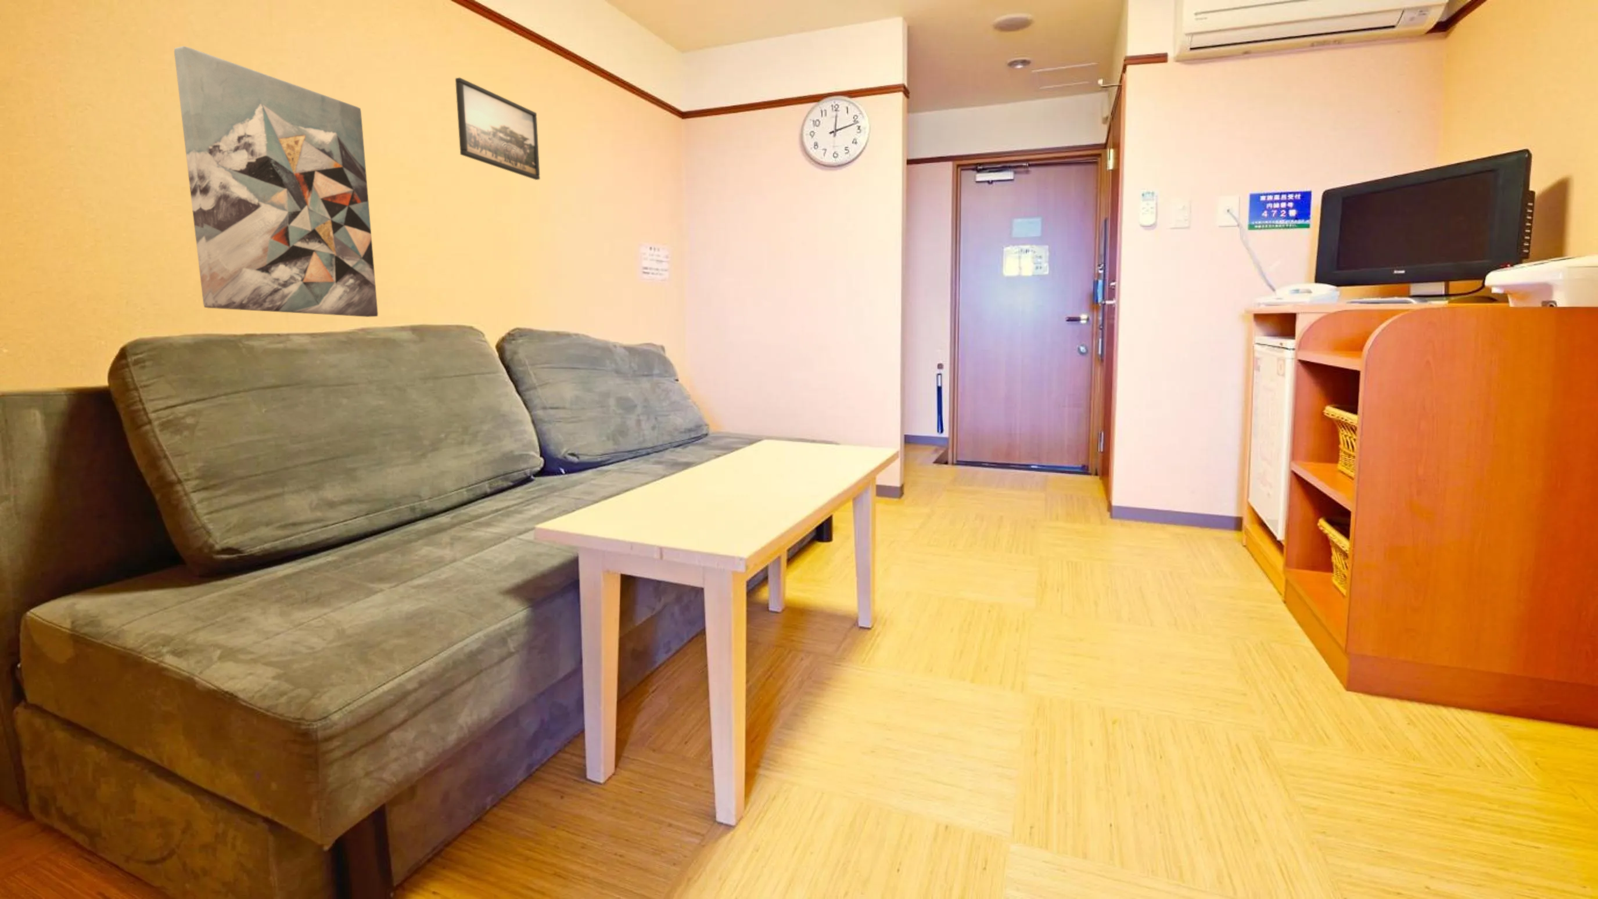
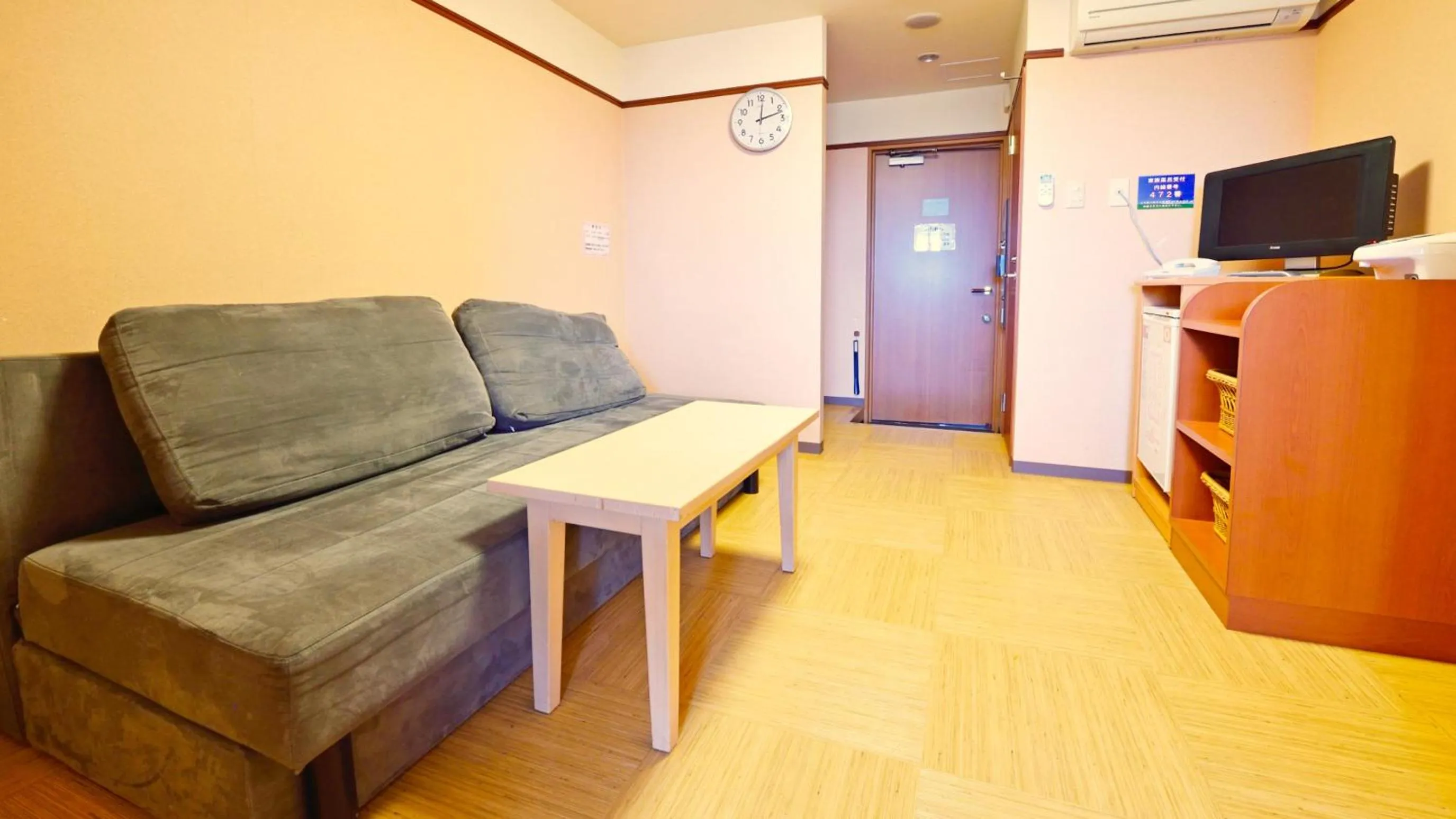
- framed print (500, 133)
- wall art (289, 199)
